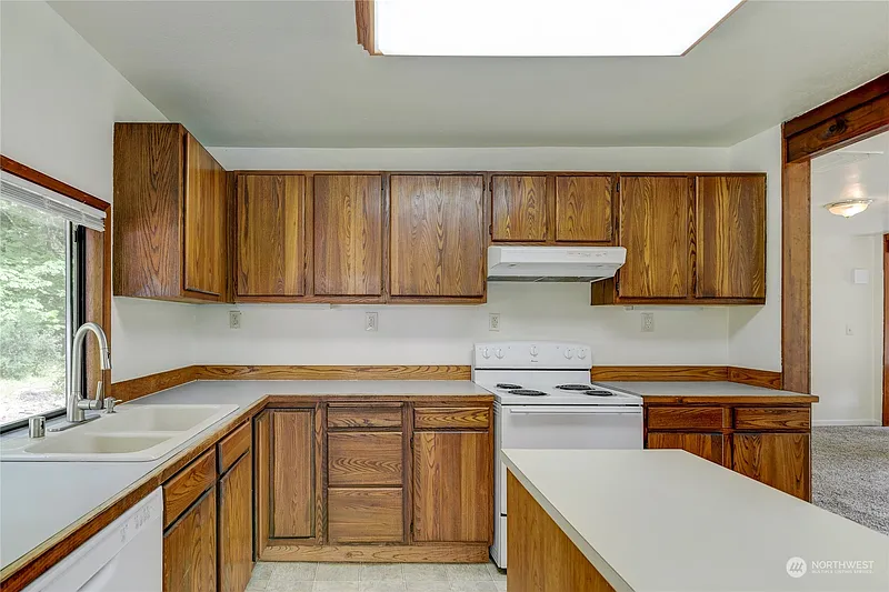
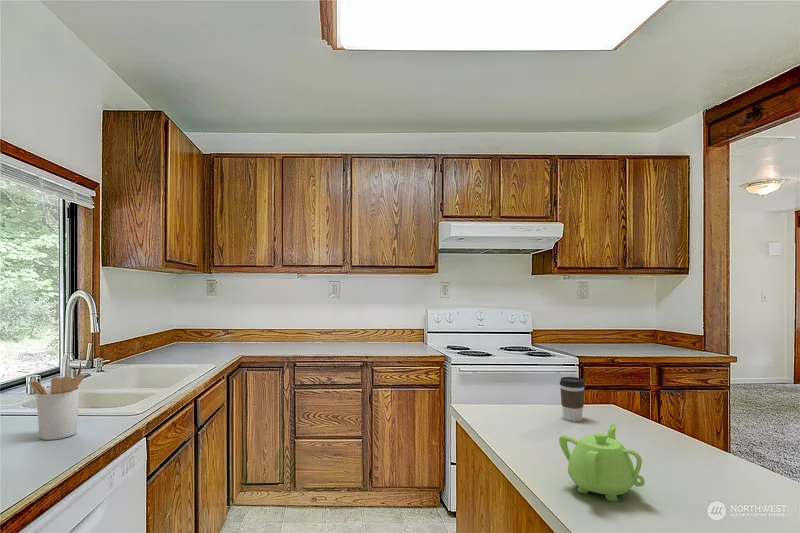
+ utensil holder (61, 402)
+ coffee cup (572, 398)
+ teapot (600, 460)
